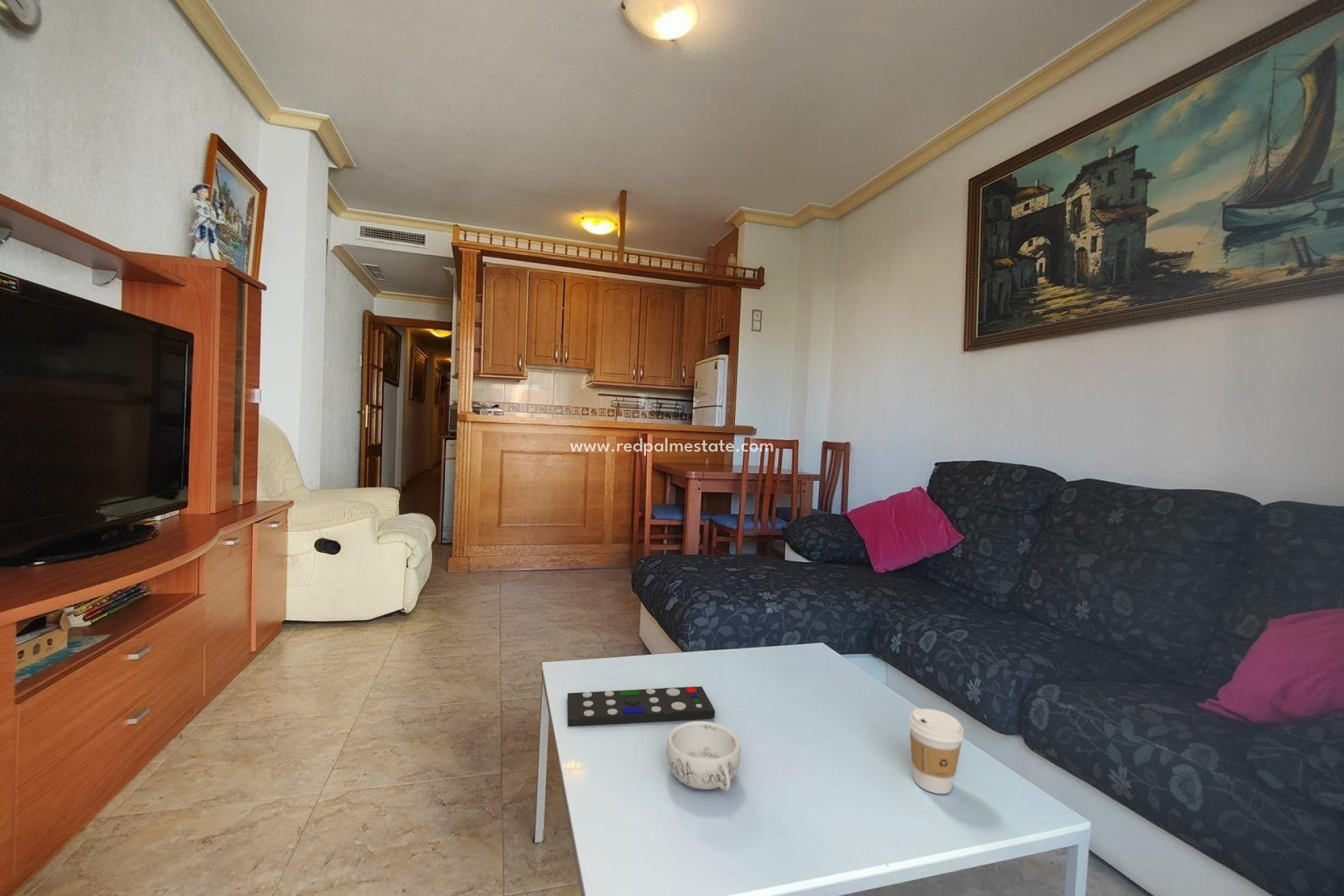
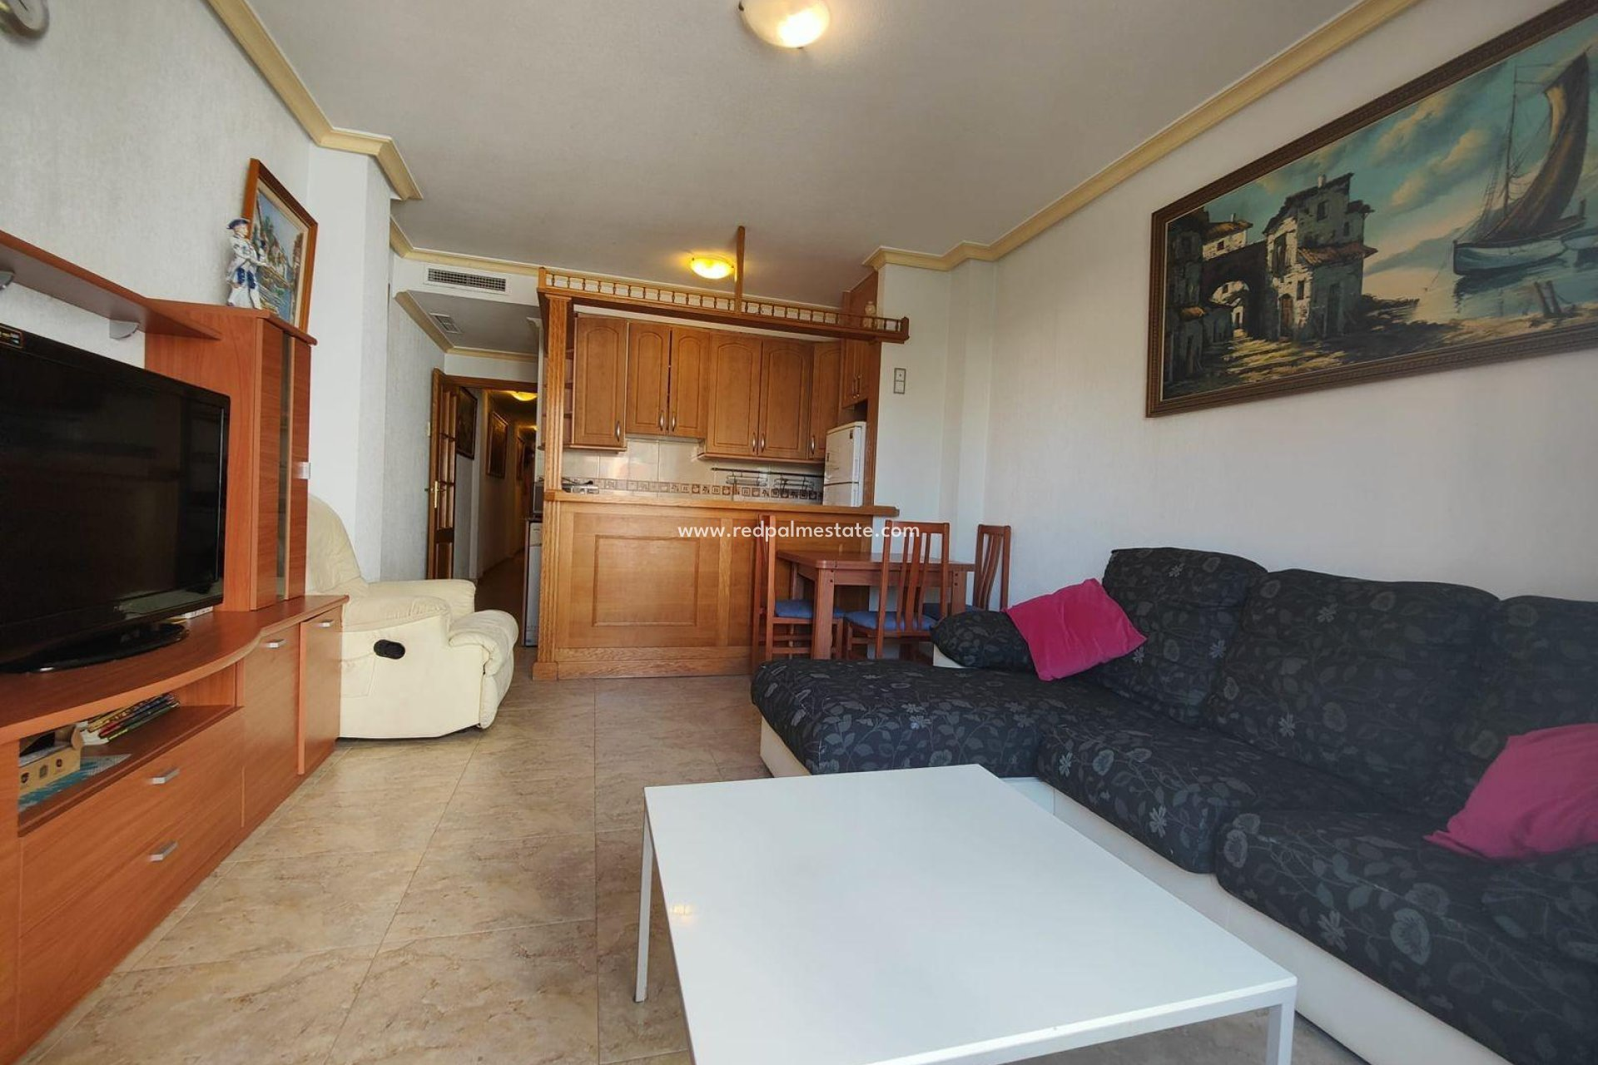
- decorative bowl (706, 760)
- coffee cup (934, 750)
- remote control (639, 704)
